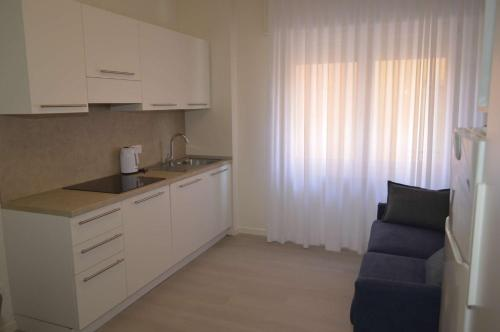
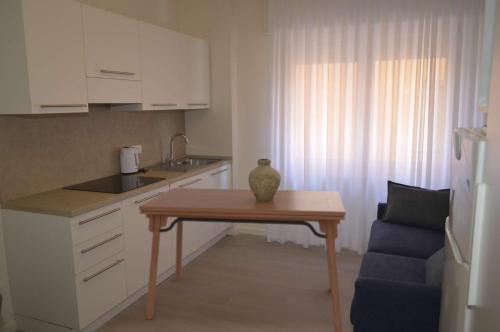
+ dining table (246, 222)
+ vase (264, 179)
